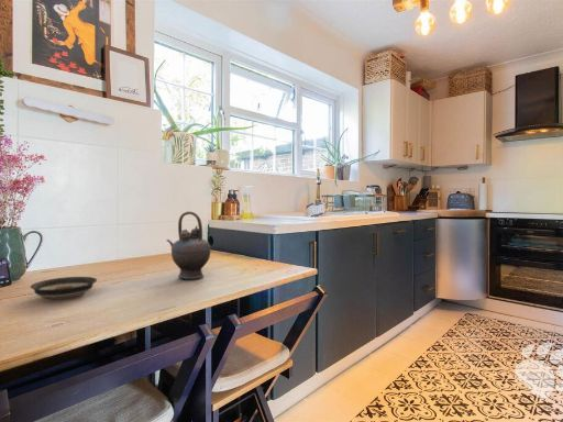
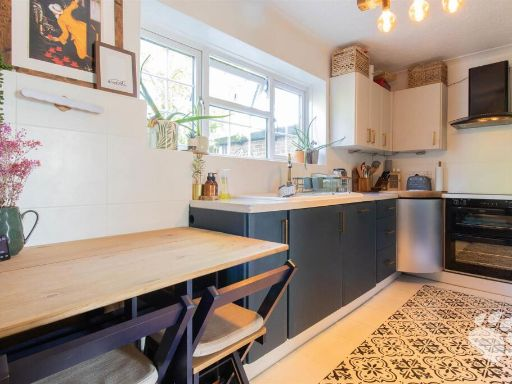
- saucer (65, 289)
- teapot (187, 244)
